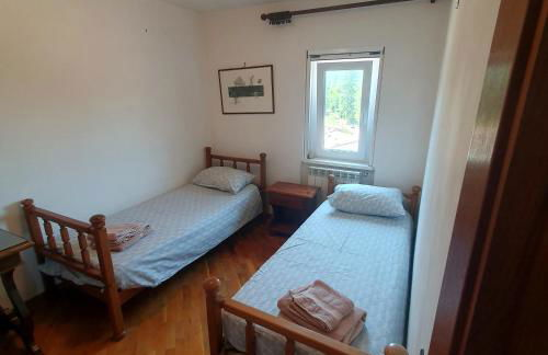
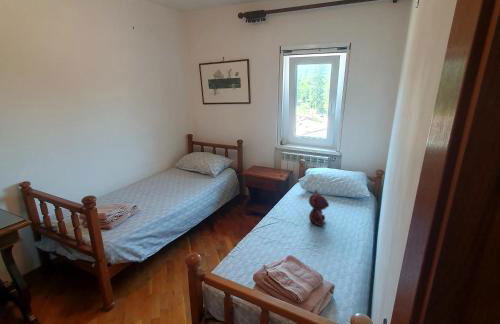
+ teddy bear (318, 208)
